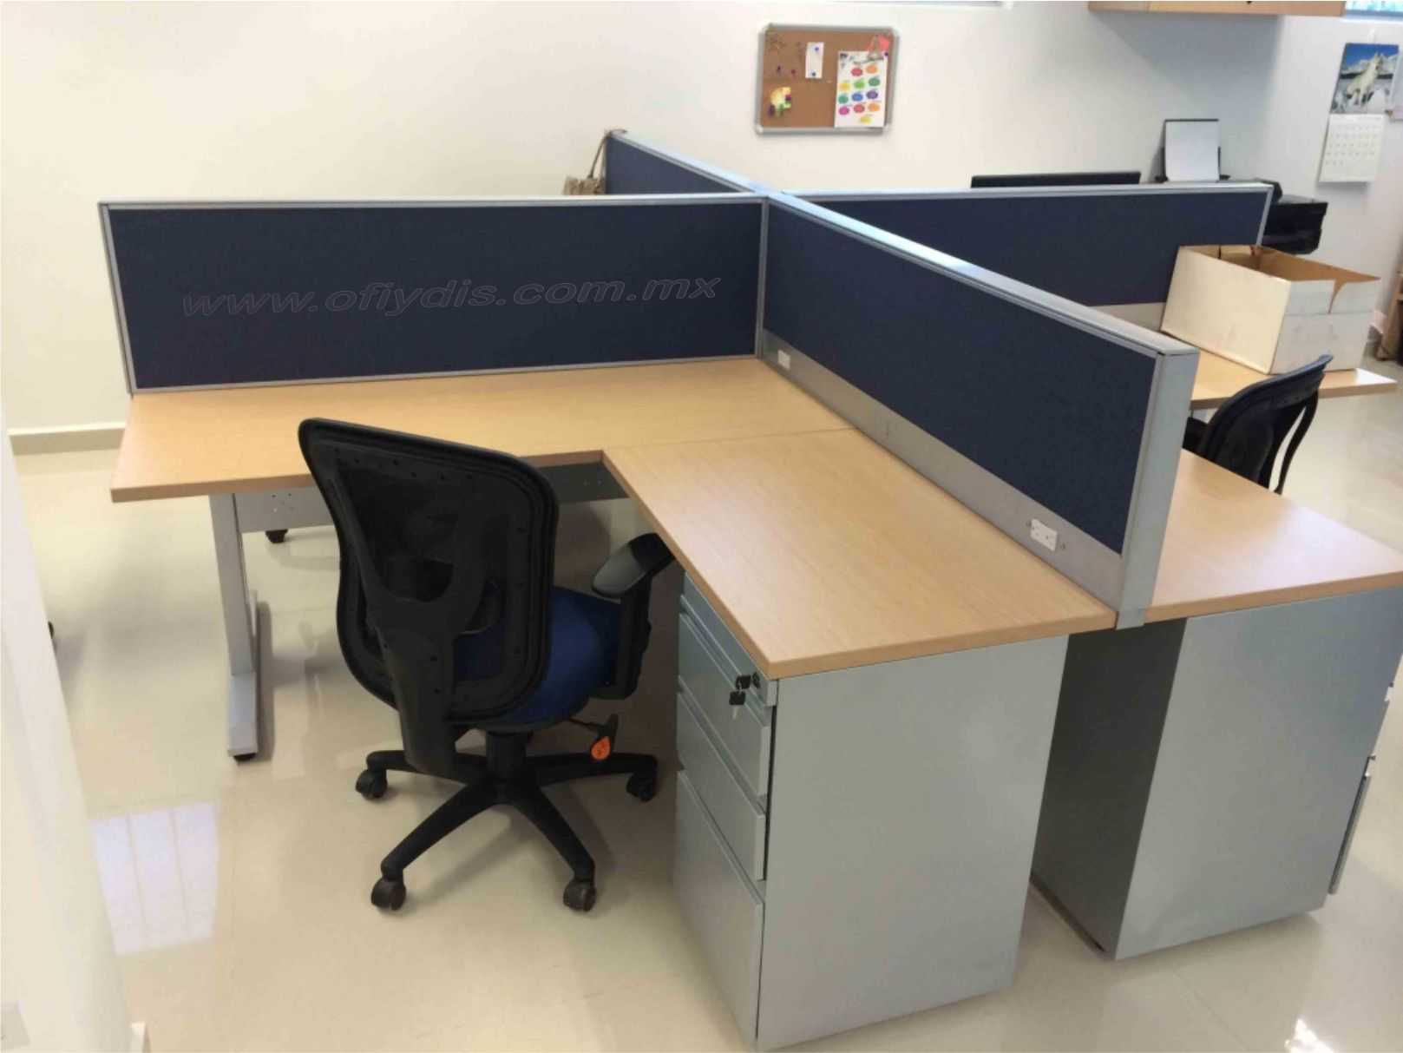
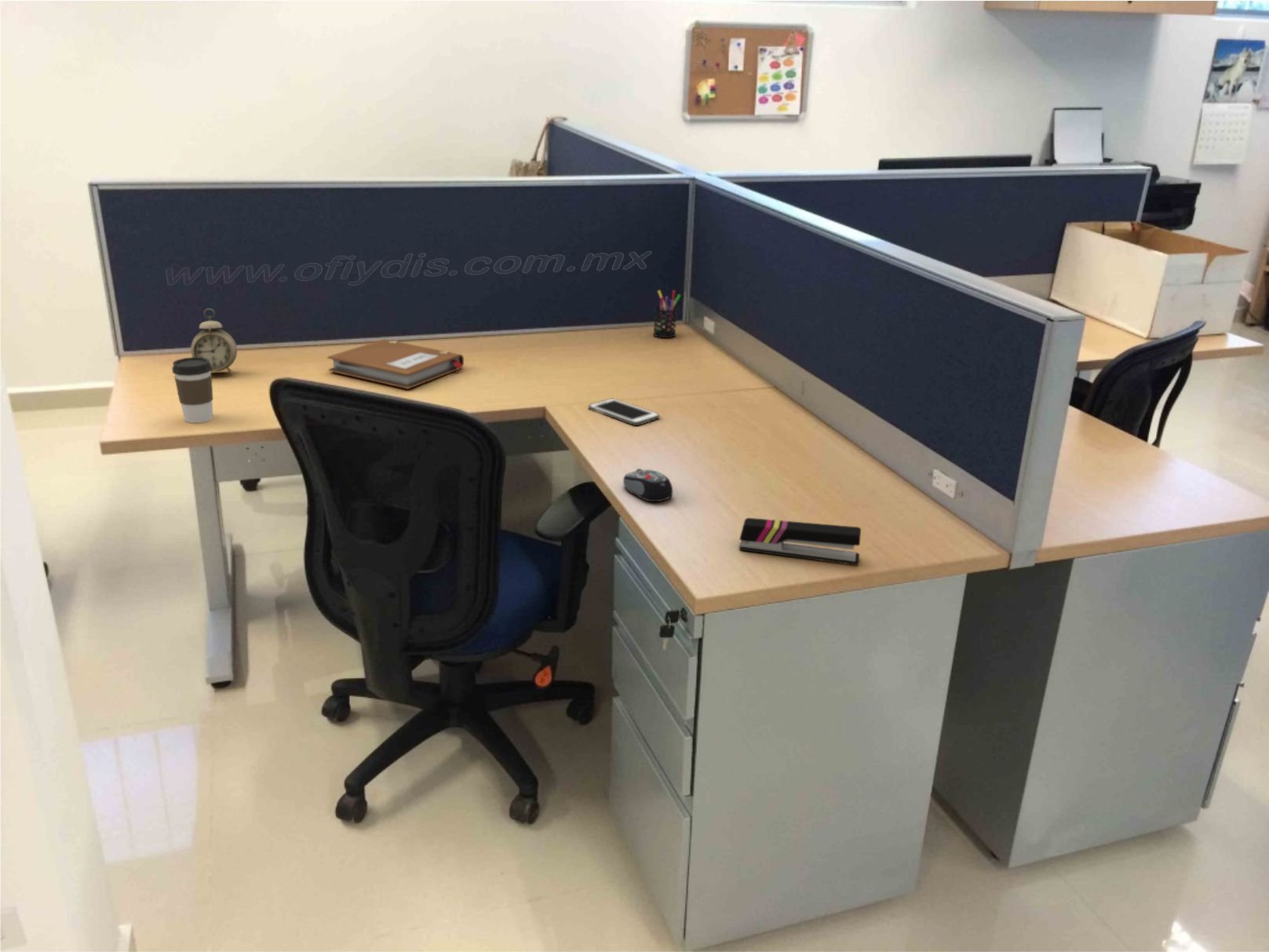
+ cell phone (623, 411)
+ pen holder (668, 312)
+ coffee cup (195, 390)
+ alarm clock (212, 341)
+ notebook (399, 362)
+ computer mouse (648, 481)
+ stapler (800, 538)
